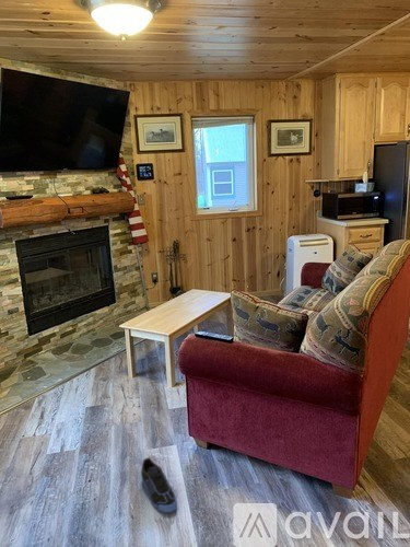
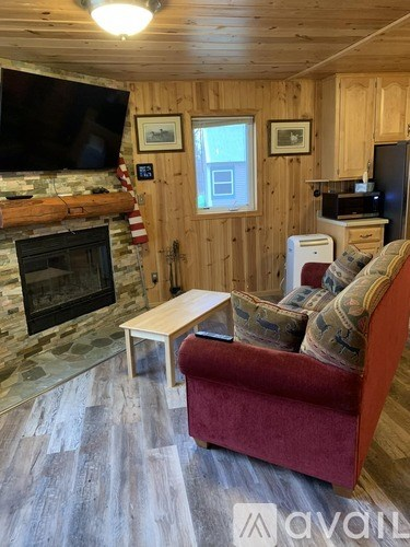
- sneaker (156, 484)
